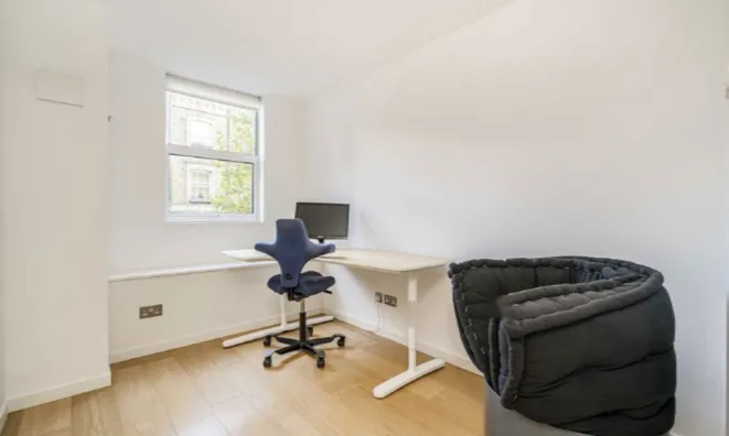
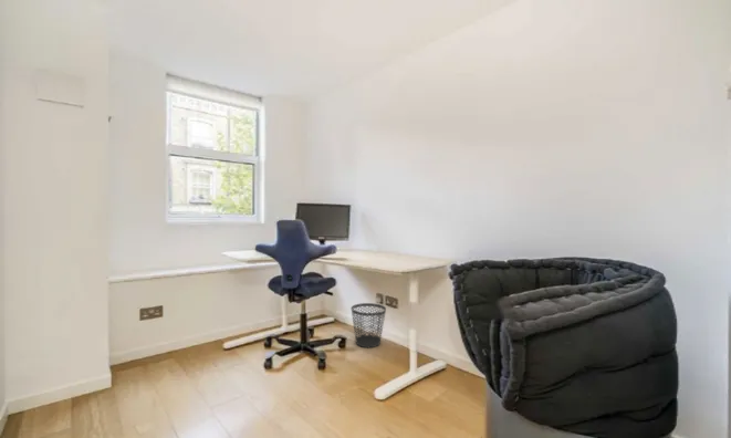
+ wastebasket (368, 325)
